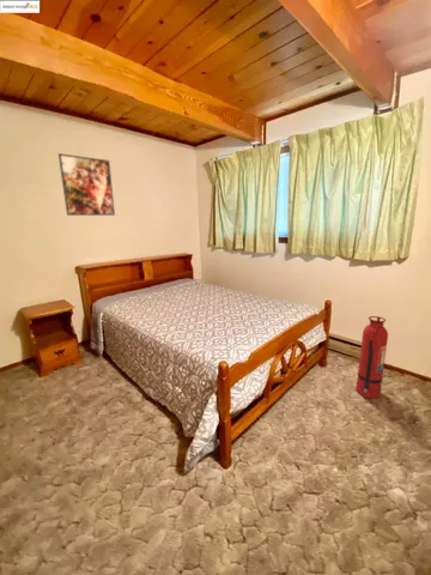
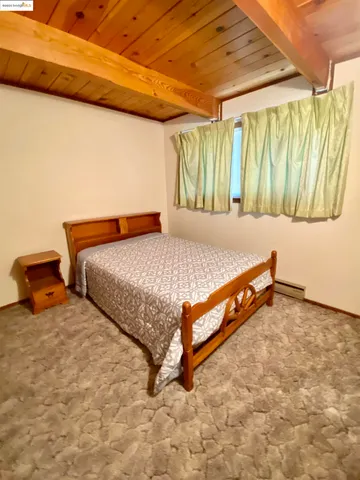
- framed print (89, 187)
- fire extinguisher (371, 357)
